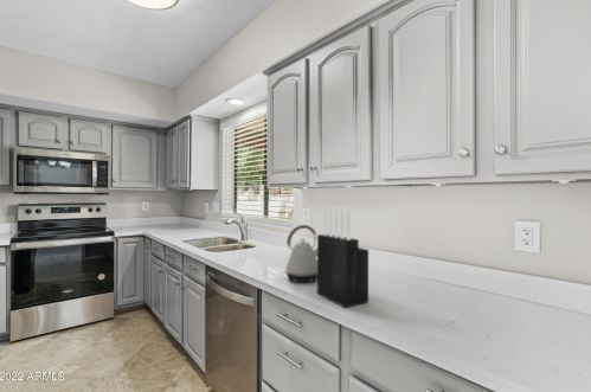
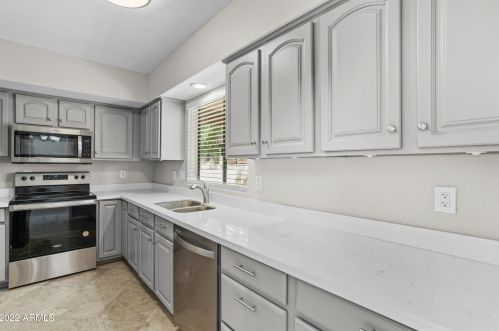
- kettle (303, 251)
- knife block (343, 251)
